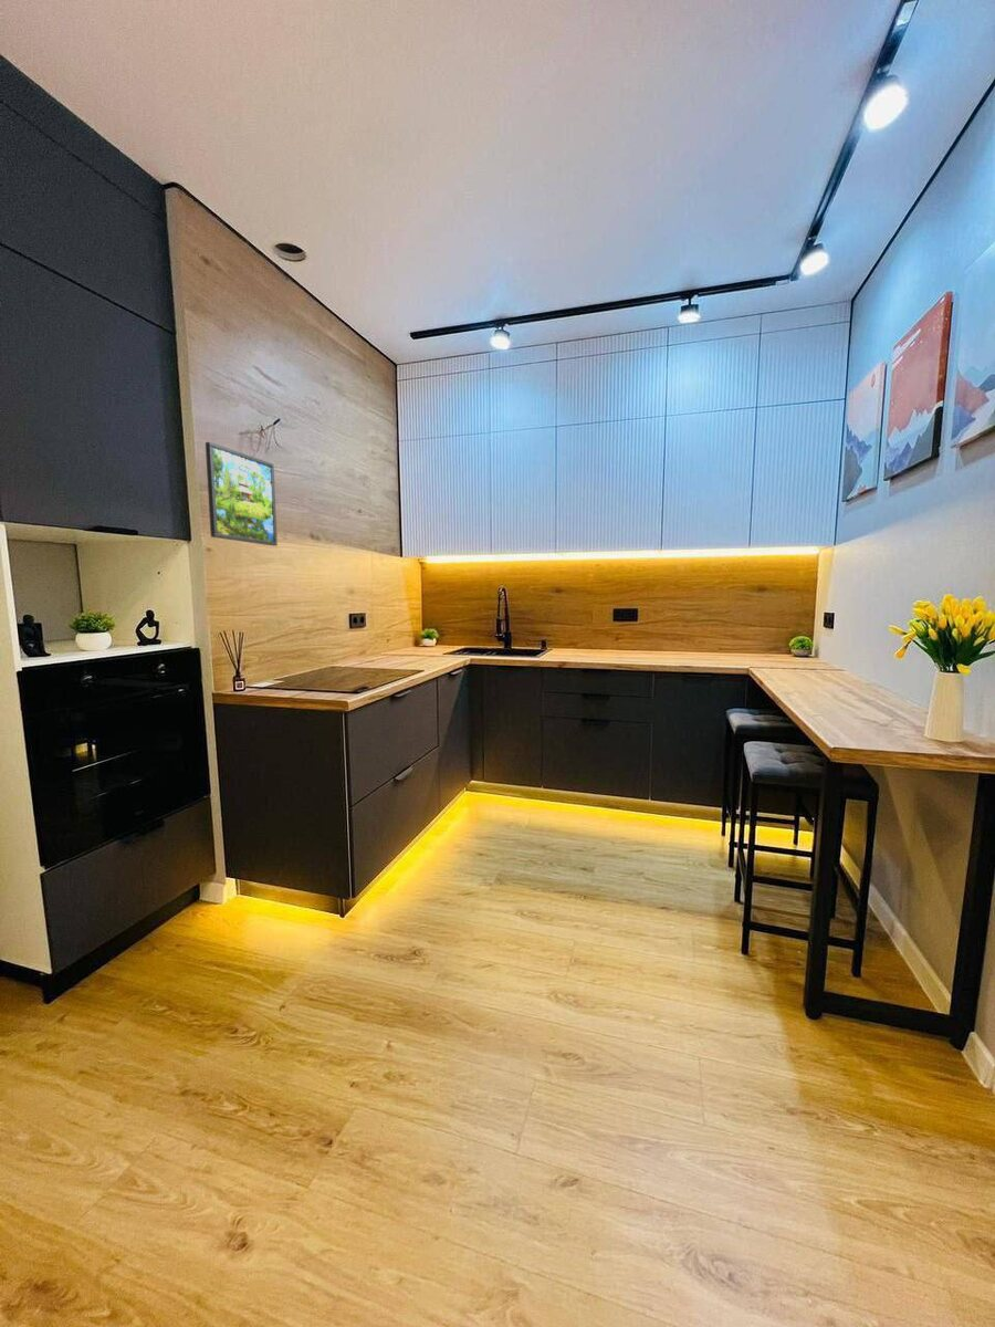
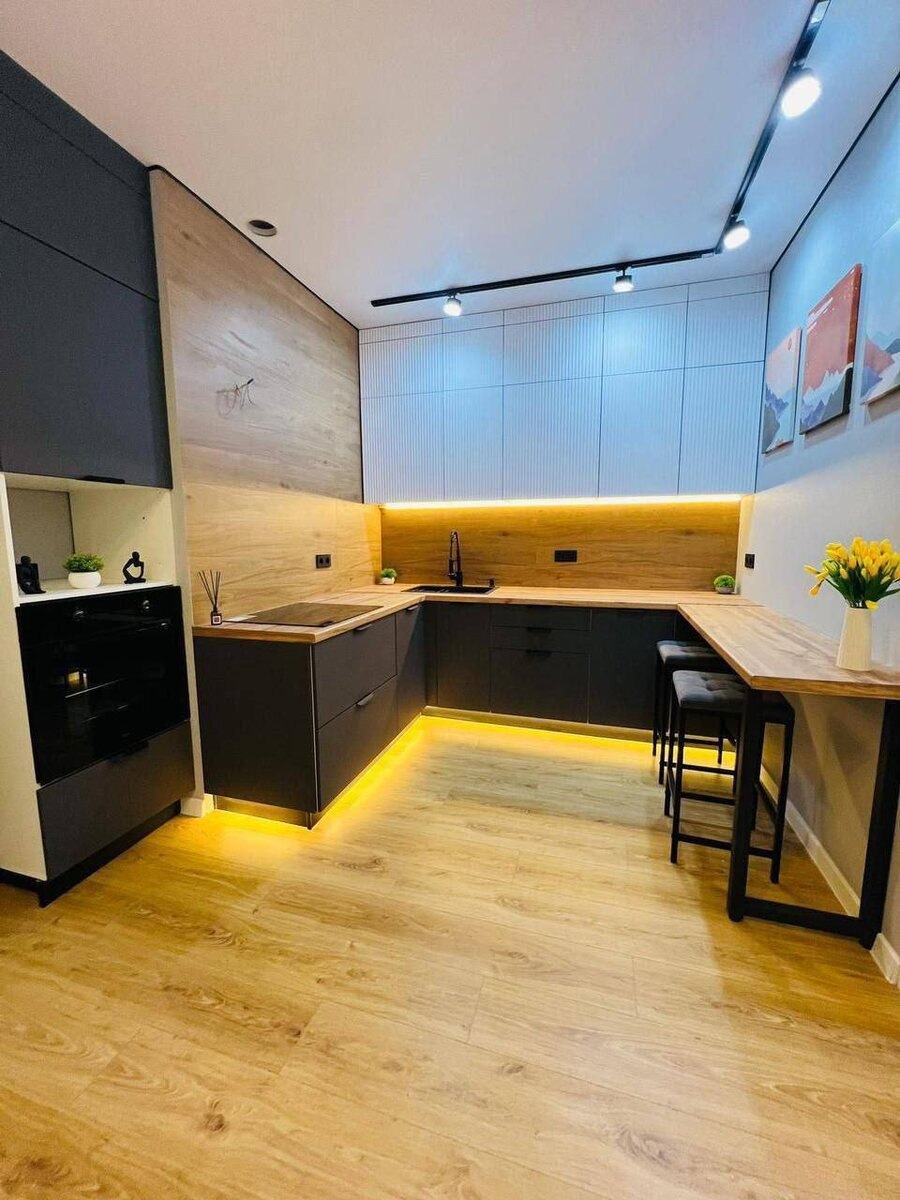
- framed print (243, 498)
